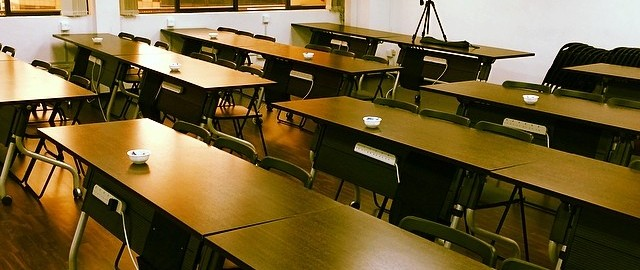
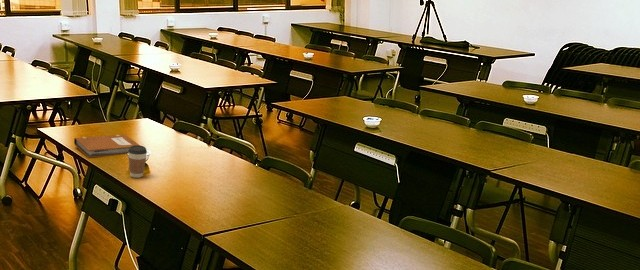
+ notebook (108, 145)
+ coffee cup (137, 161)
